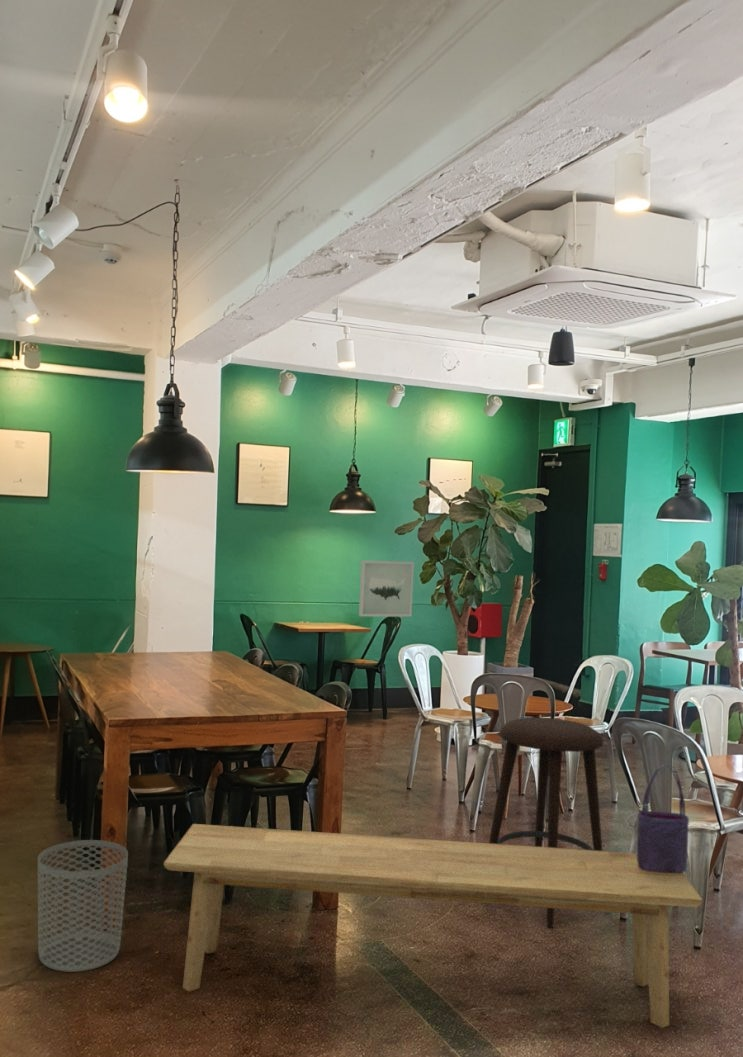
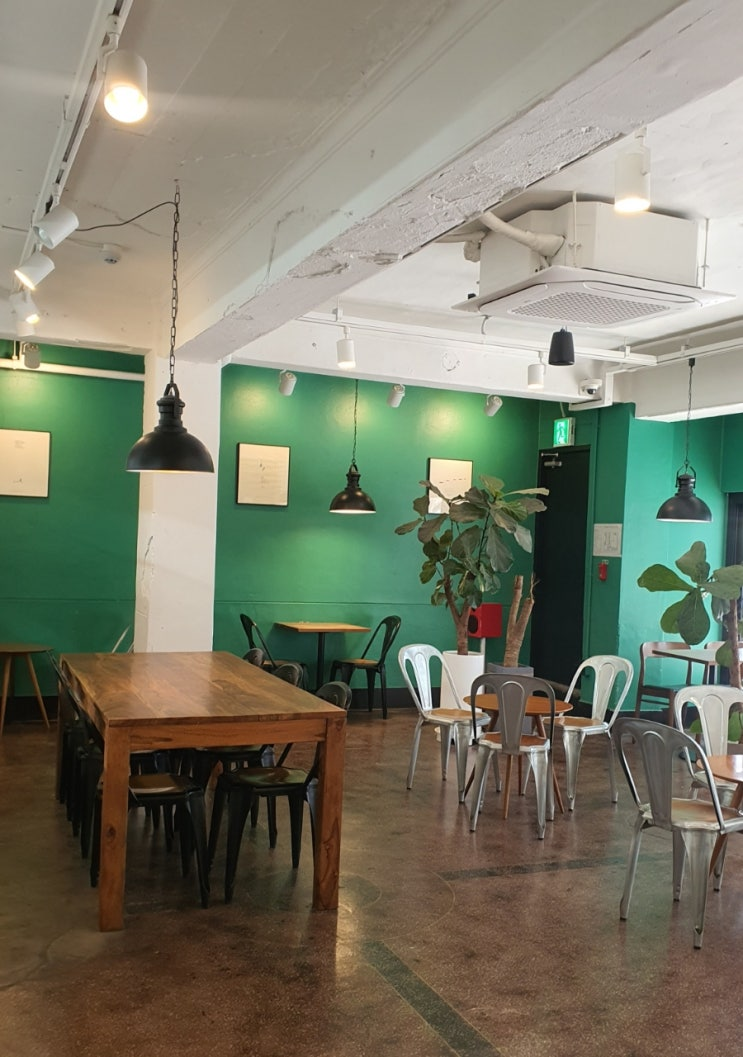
- stool (548, 815)
- waste bin (81, 904)
- wall art (386, 588)
- bench (425, 898)
- tote bag (663, 816)
